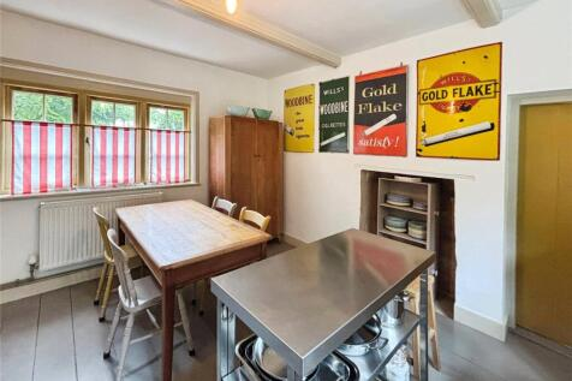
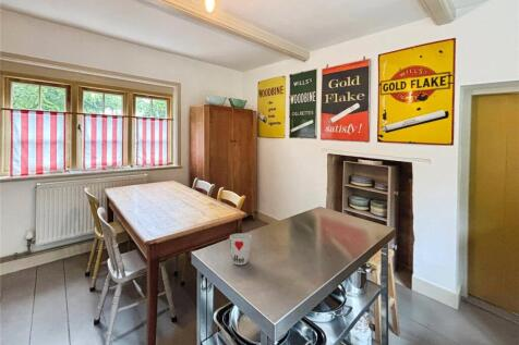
+ cup (240, 248)
